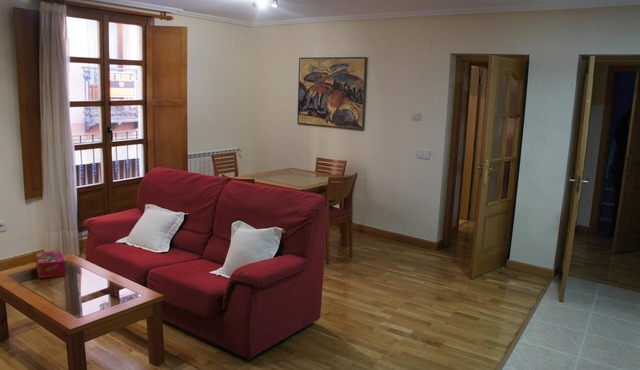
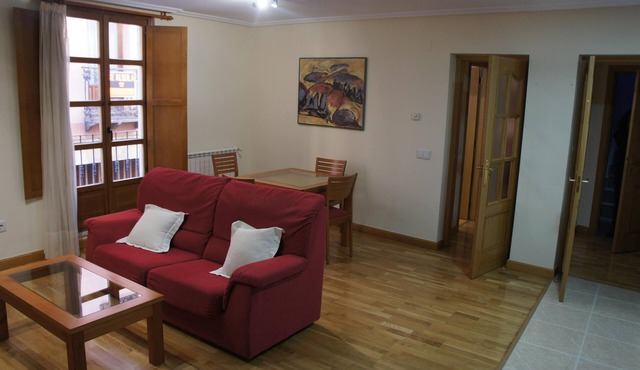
- tissue box (50, 263)
